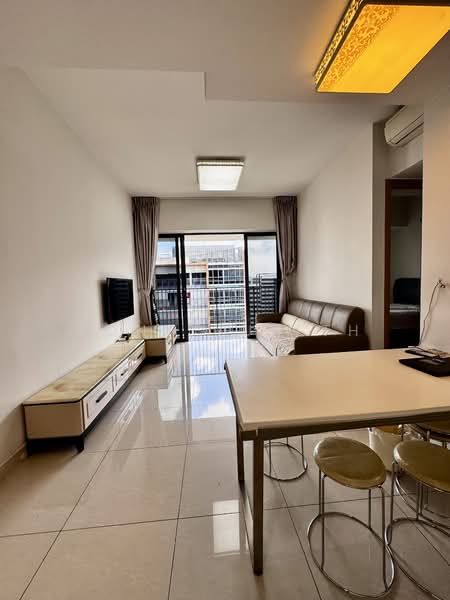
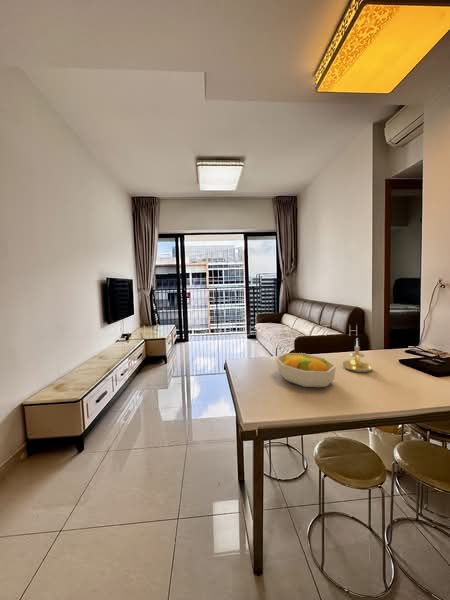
+ fruit bowl (304, 366)
+ candle holder (358, 353)
